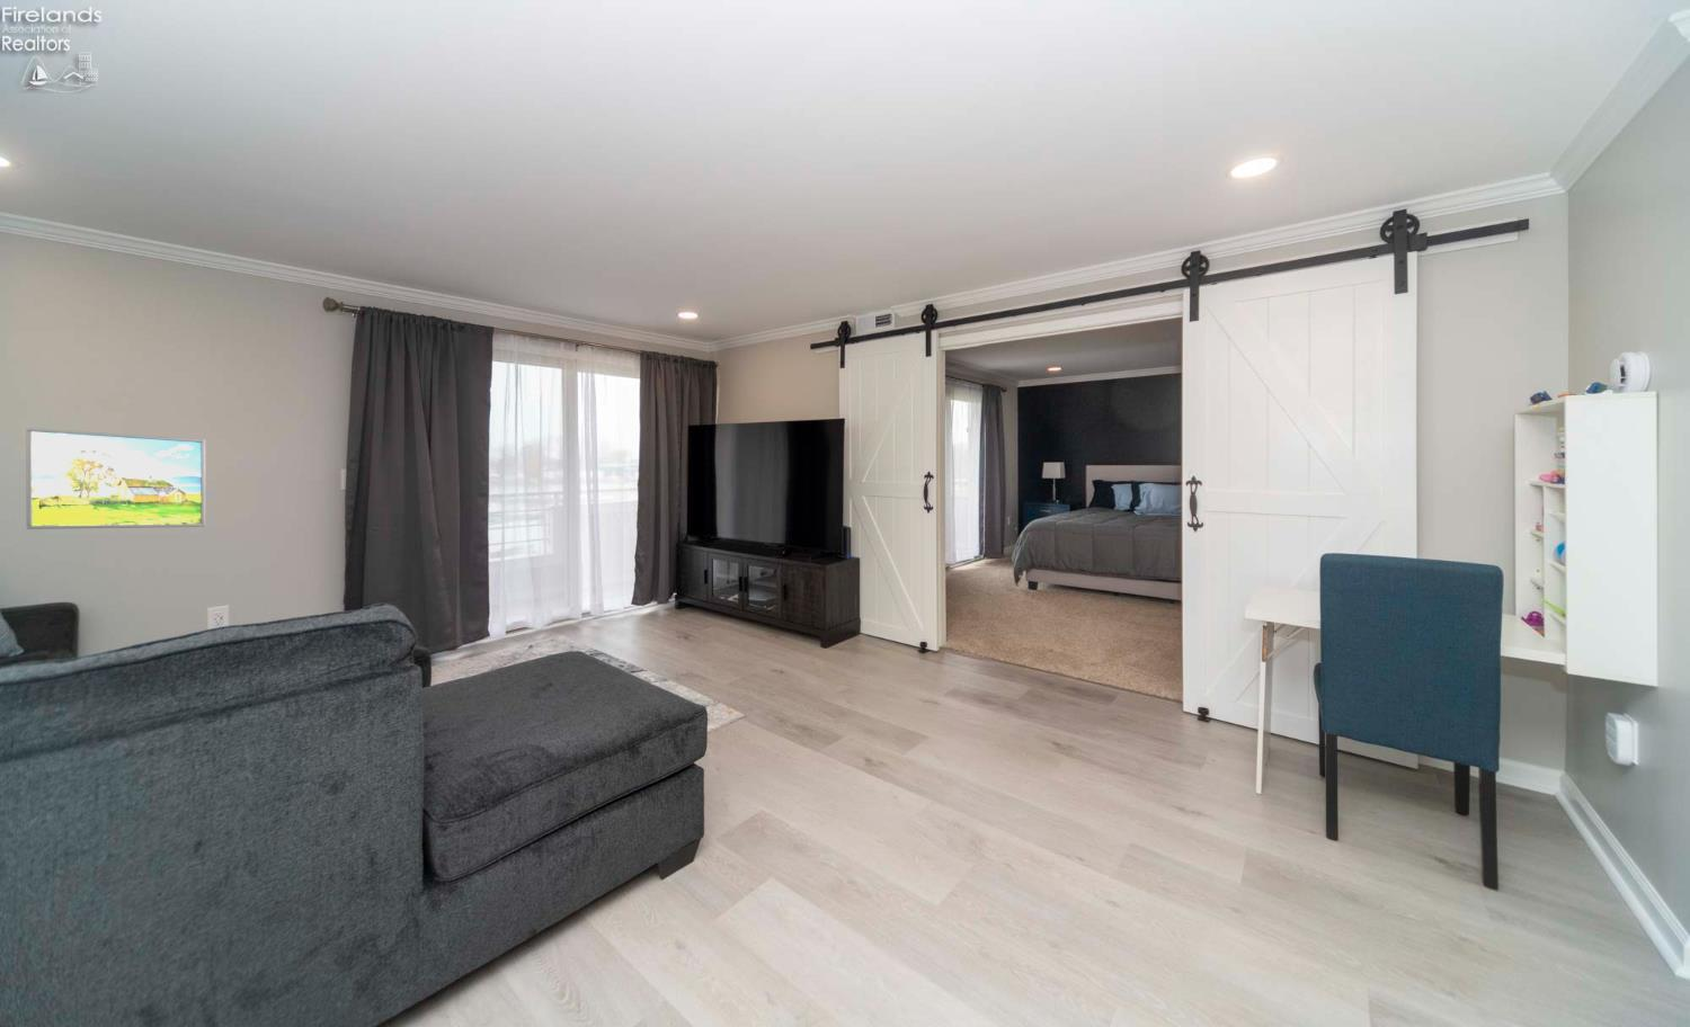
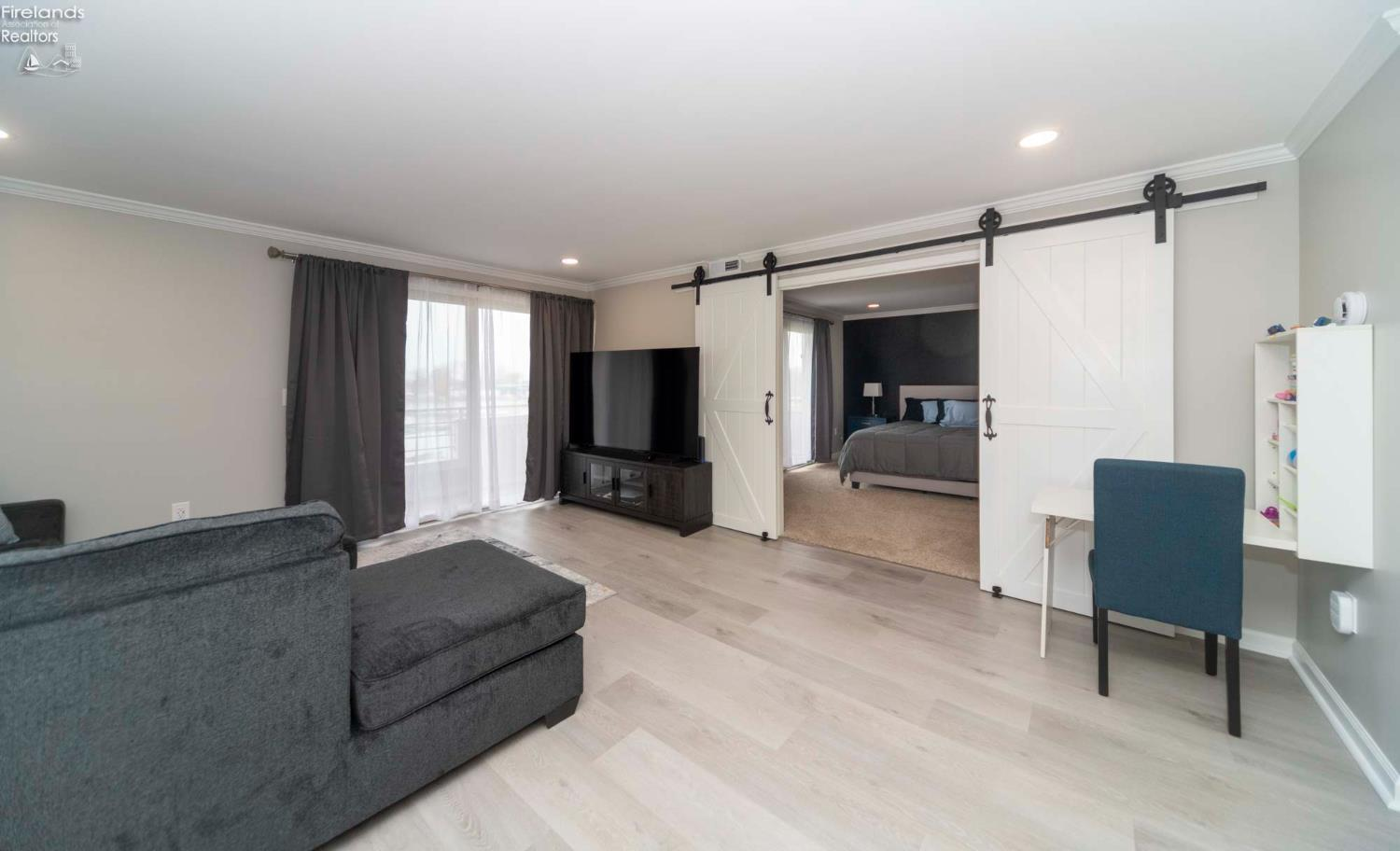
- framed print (122, 480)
